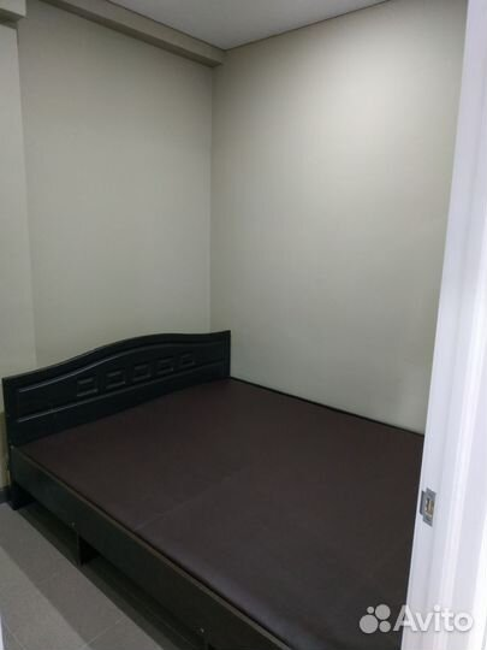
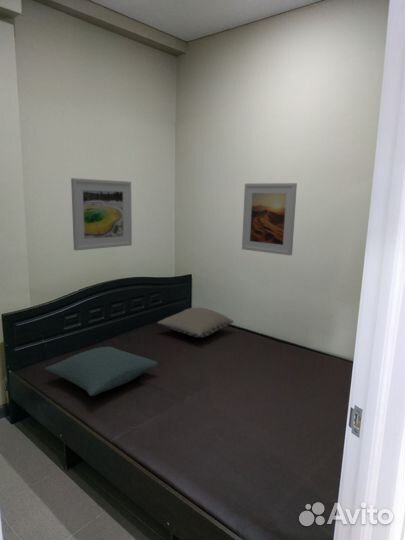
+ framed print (267, 218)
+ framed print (103, 214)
+ pillow (102, 366)
+ pillow (195, 322)
